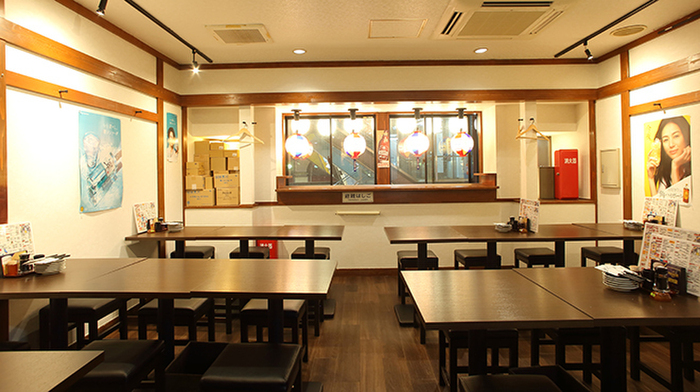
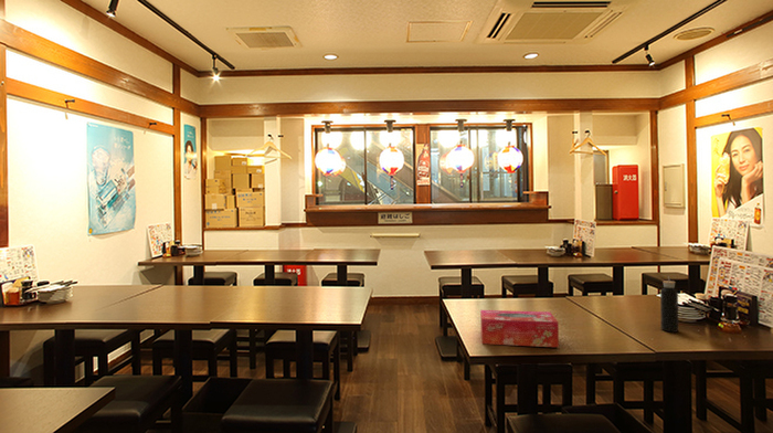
+ water bottle (669, 303)
+ tissue box (517, 327)
